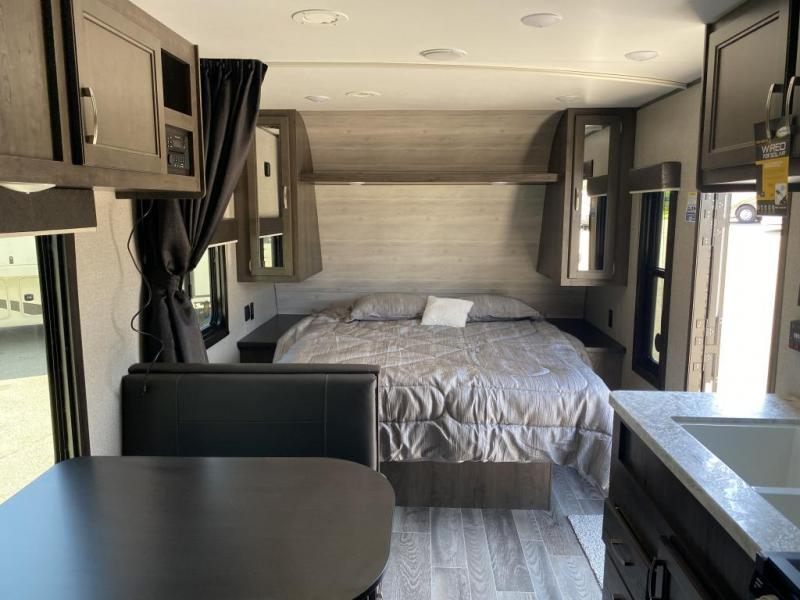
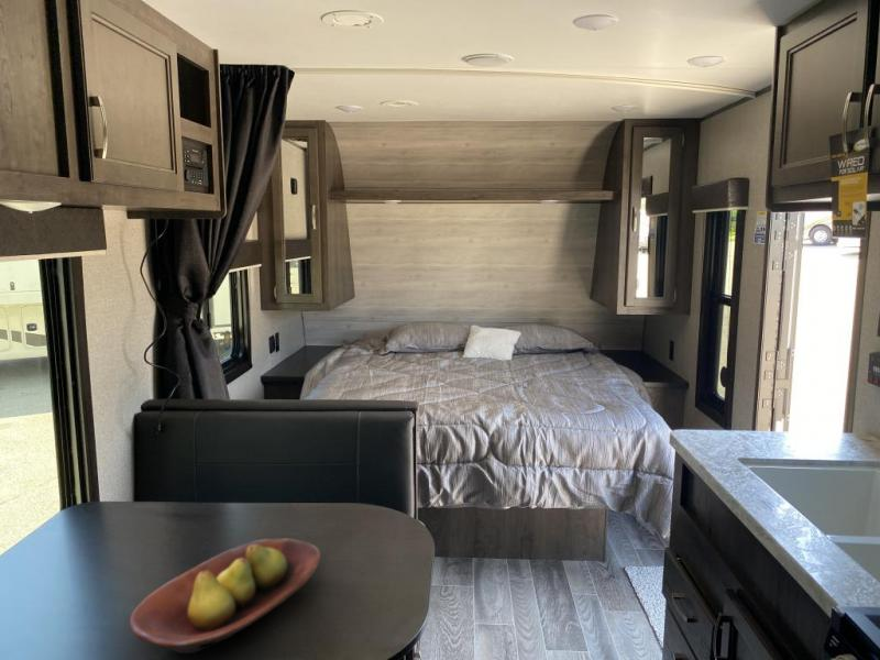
+ fruit bowl (233, 585)
